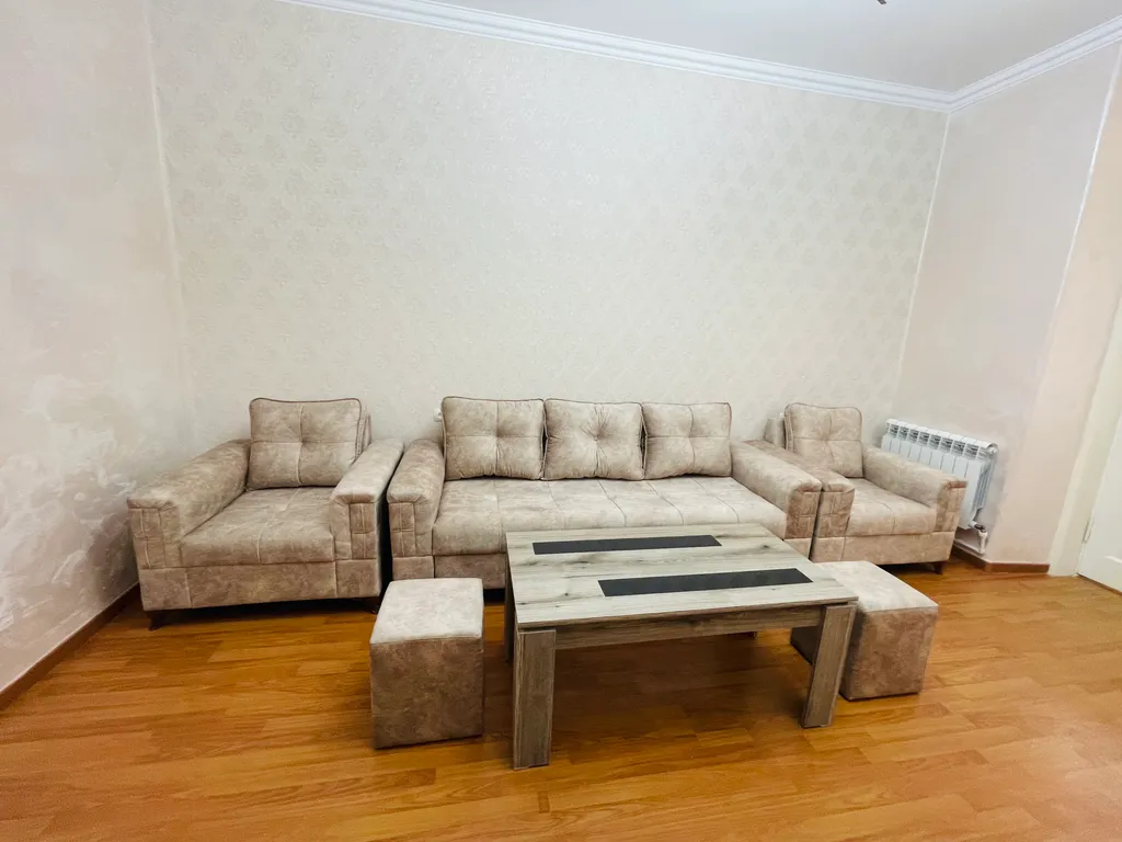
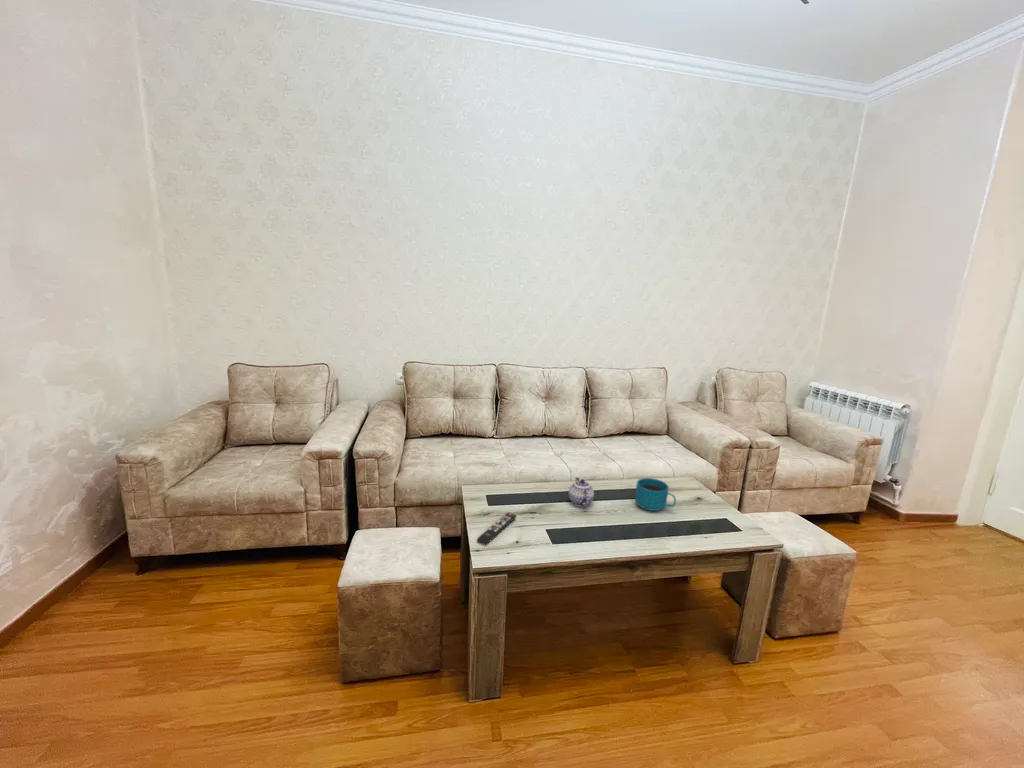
+ teapot (581, 491)
+ cup (655, 496)
+ remote control (497, 527)
